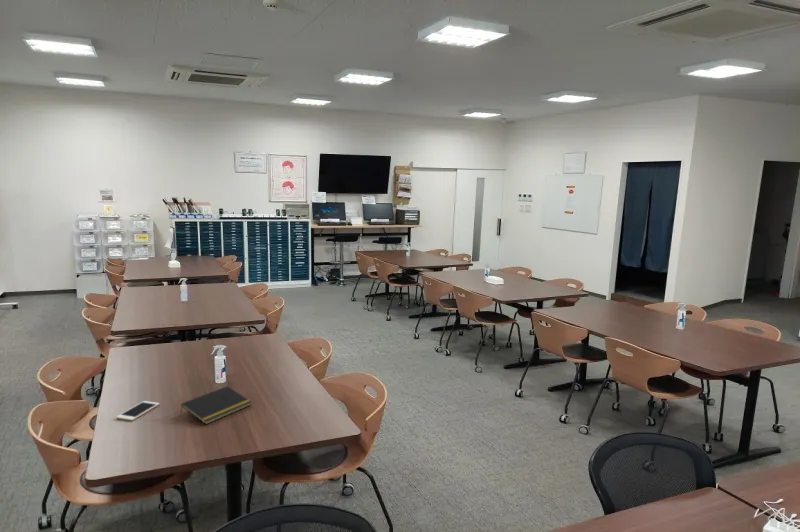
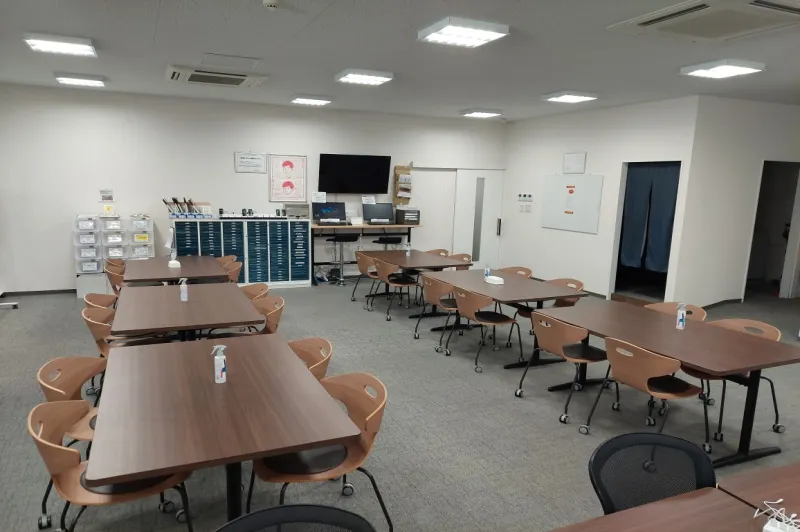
- notepad (217, 403)
- cell phone (138, 410)
